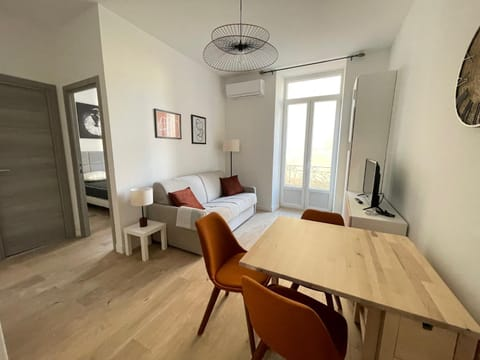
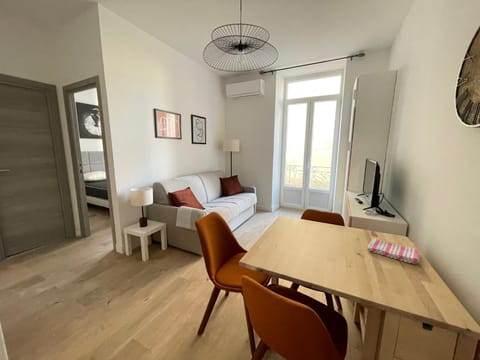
+ dish towel (392, 249)
